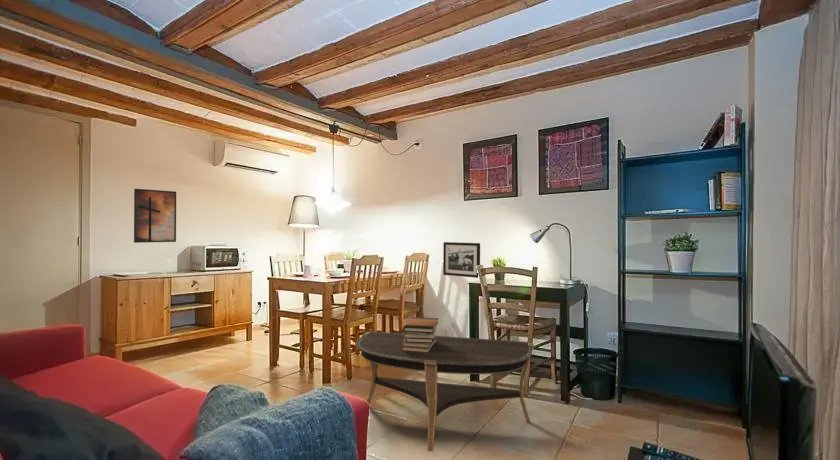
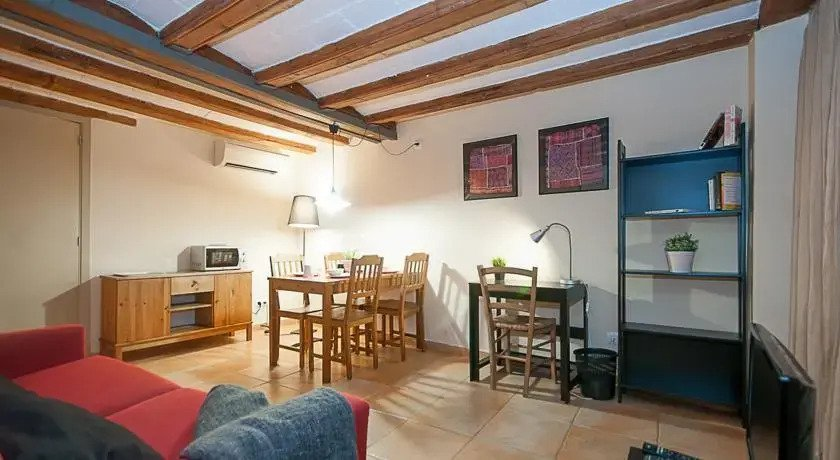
- picture frame (461, 259)
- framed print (155, 216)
- coffee table (438, 388)
- book stack (421, 333)
